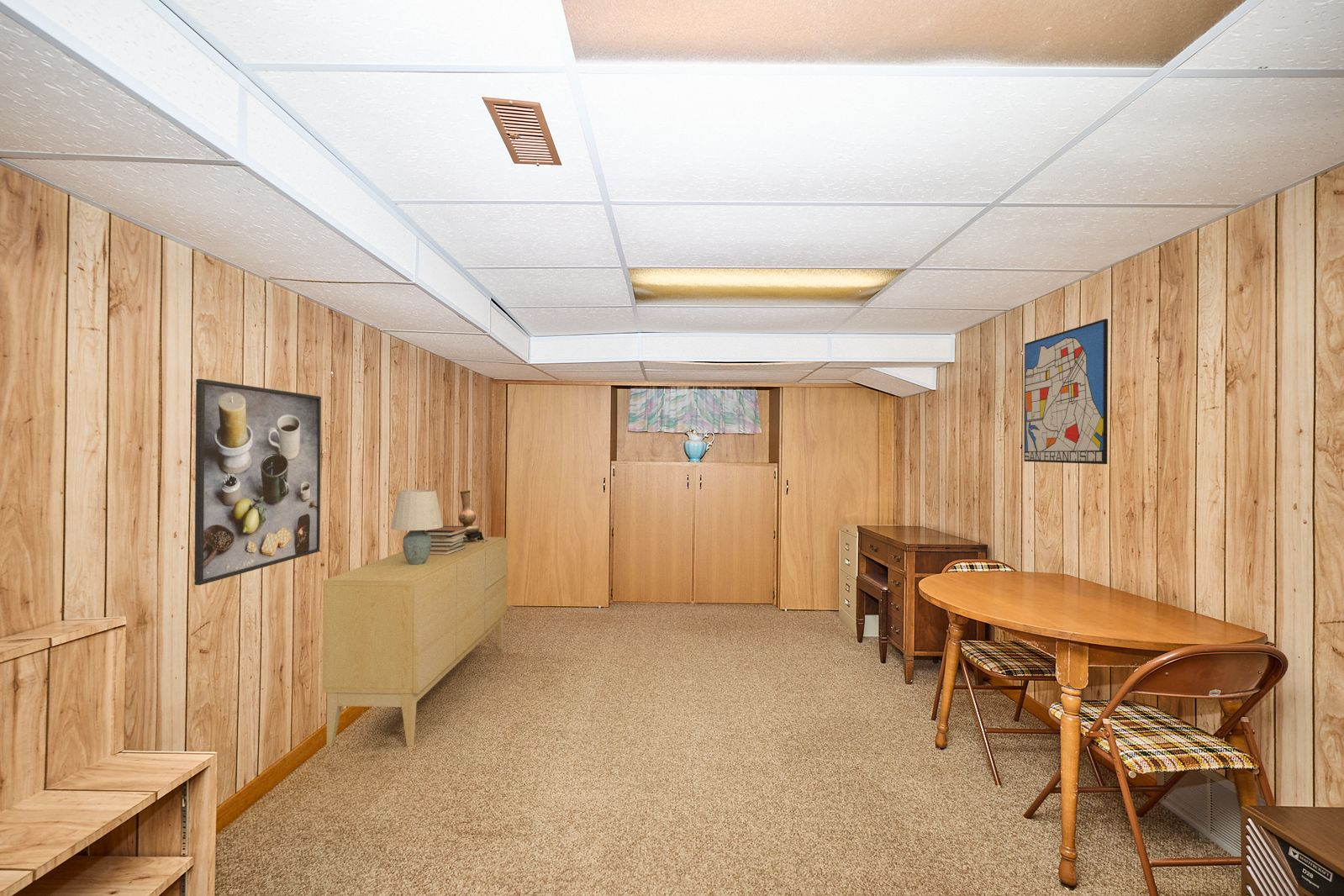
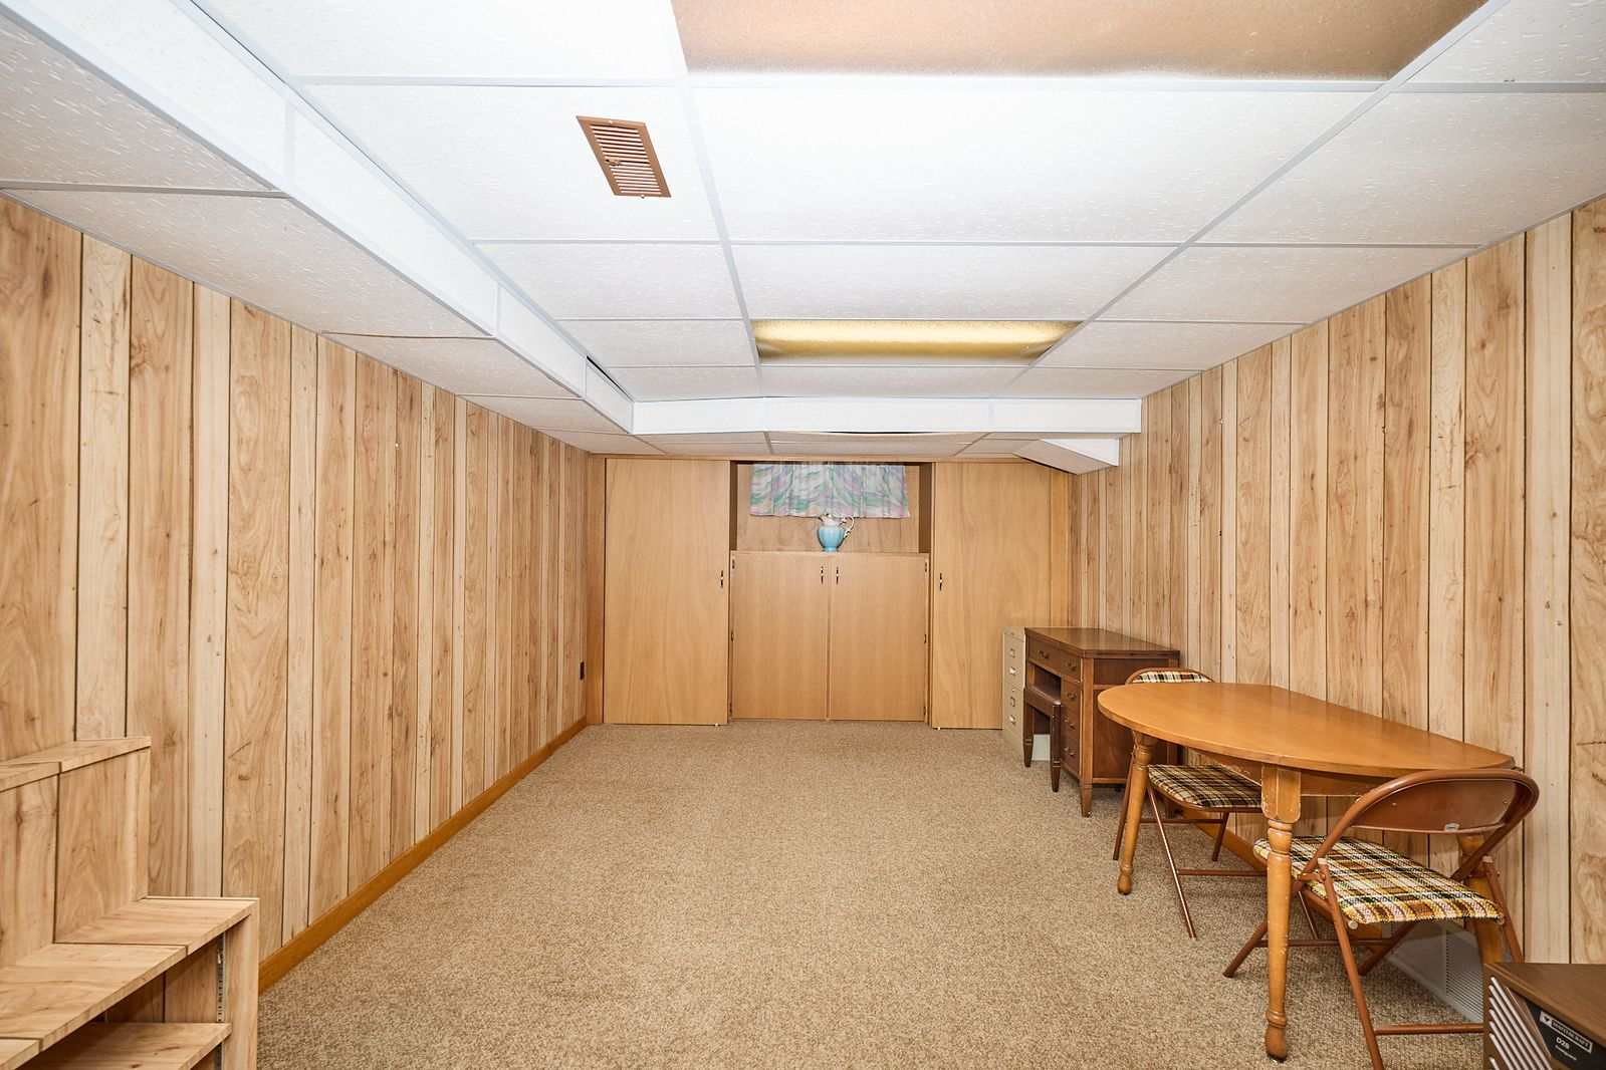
- sideboard (433, 621)
- book stack (445, 540)
- wall art (1061, 398)
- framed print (266, 477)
- table lamp (417, 526)
- vase (468, 515)
